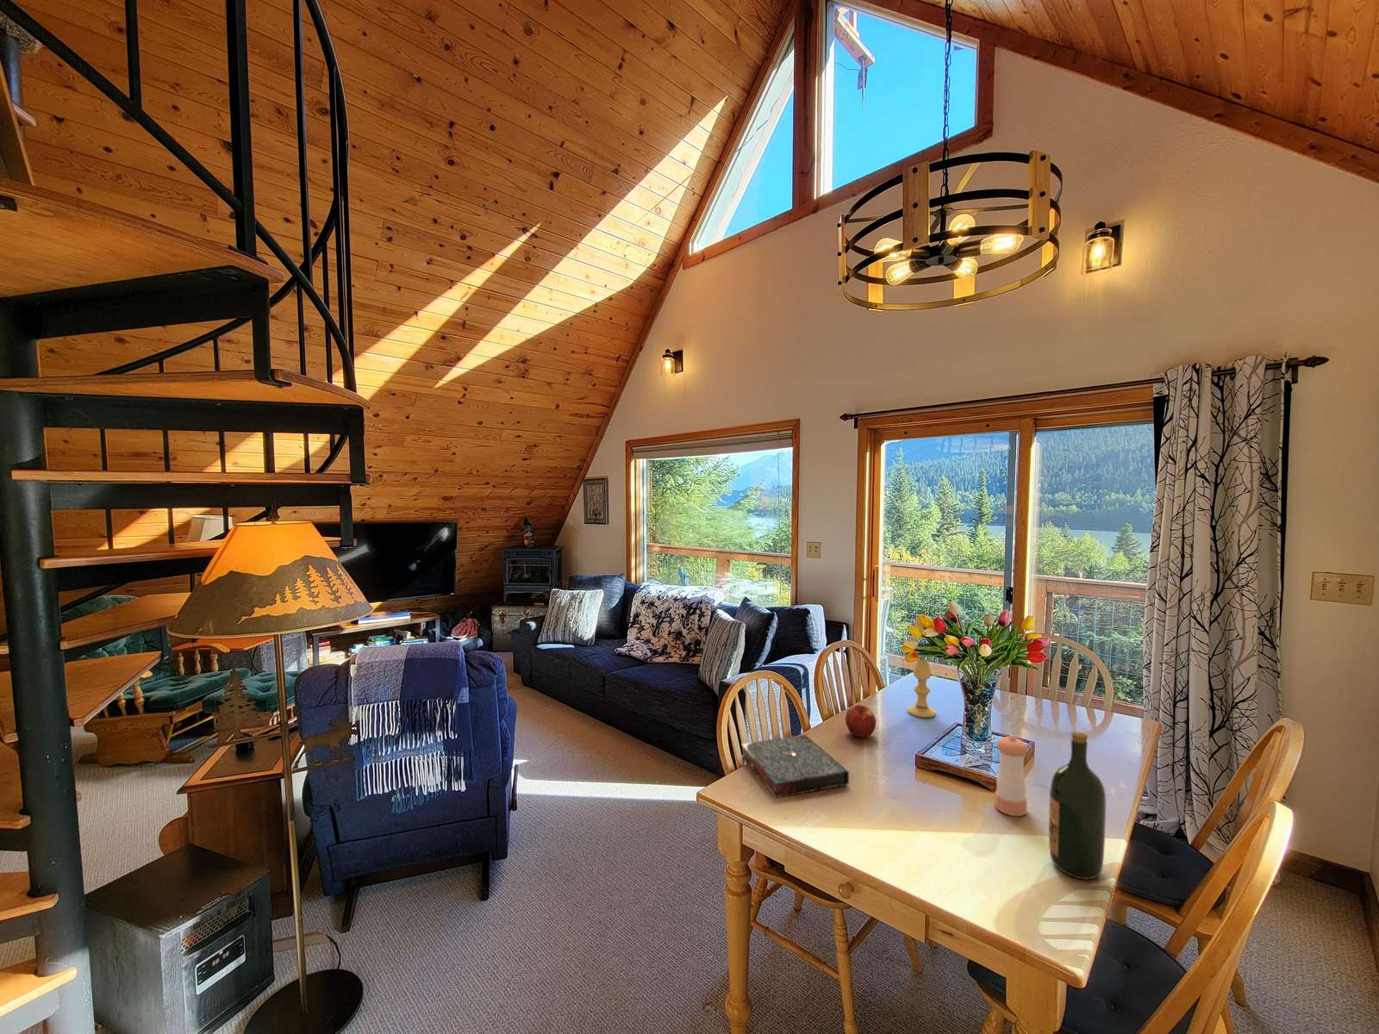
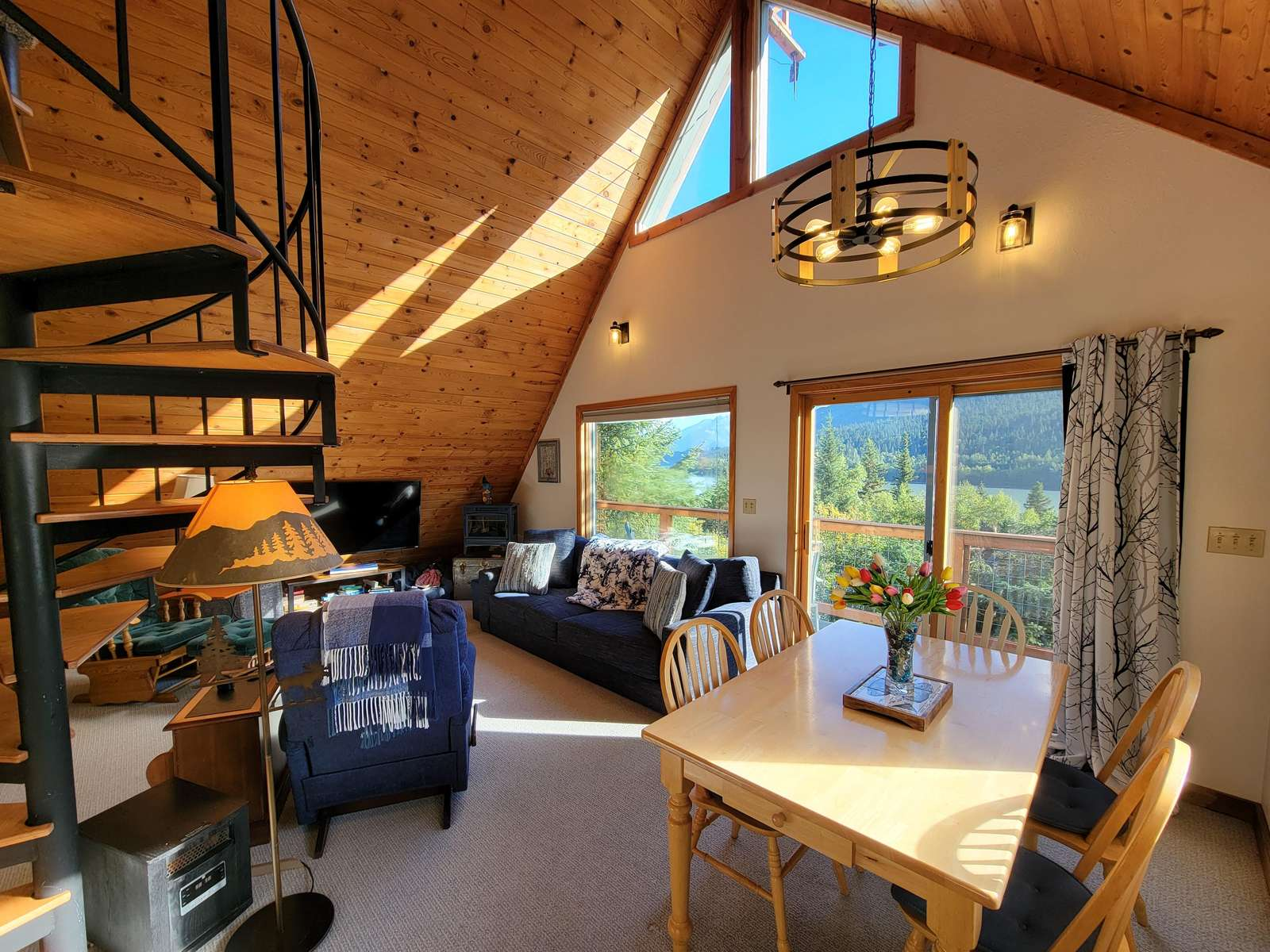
- book (792, 762)
- wine bottle (1076, 802)
- apple (860, 719)
- candle holder (922, 665)
- pepper shaker (1011, 772)
